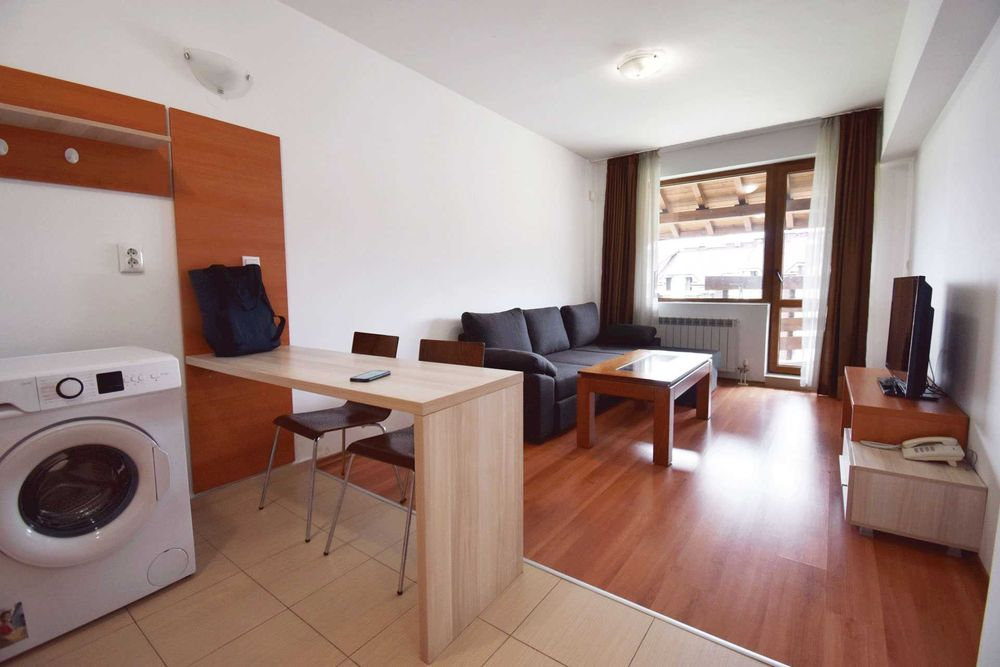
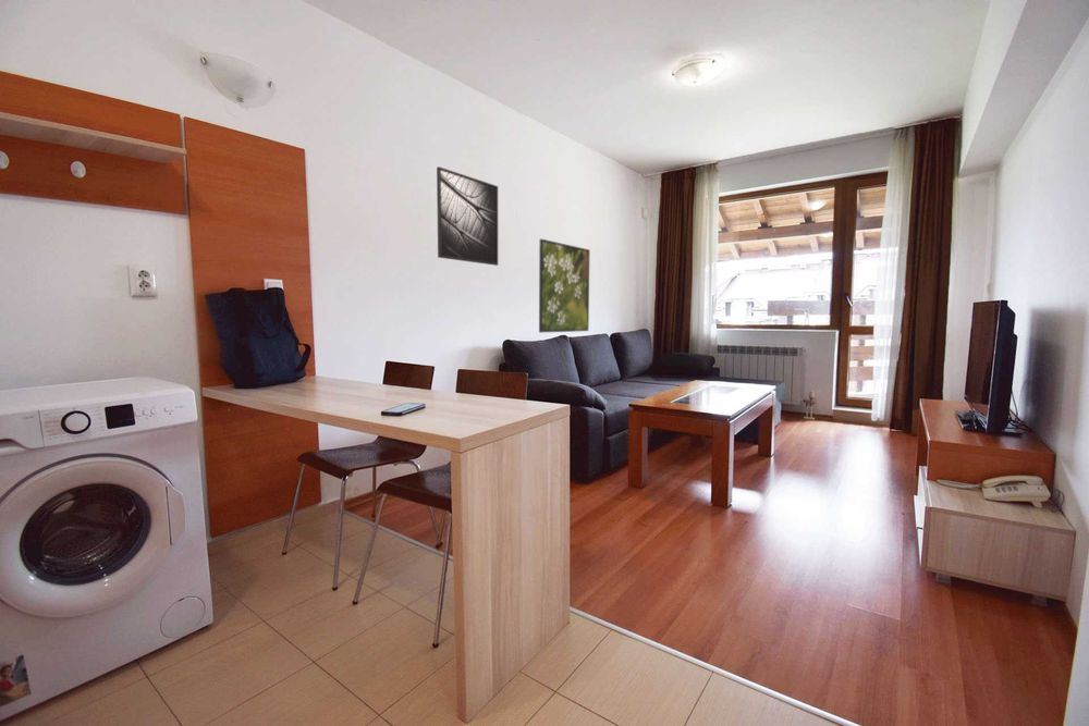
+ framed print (565, 288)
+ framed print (469, 219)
